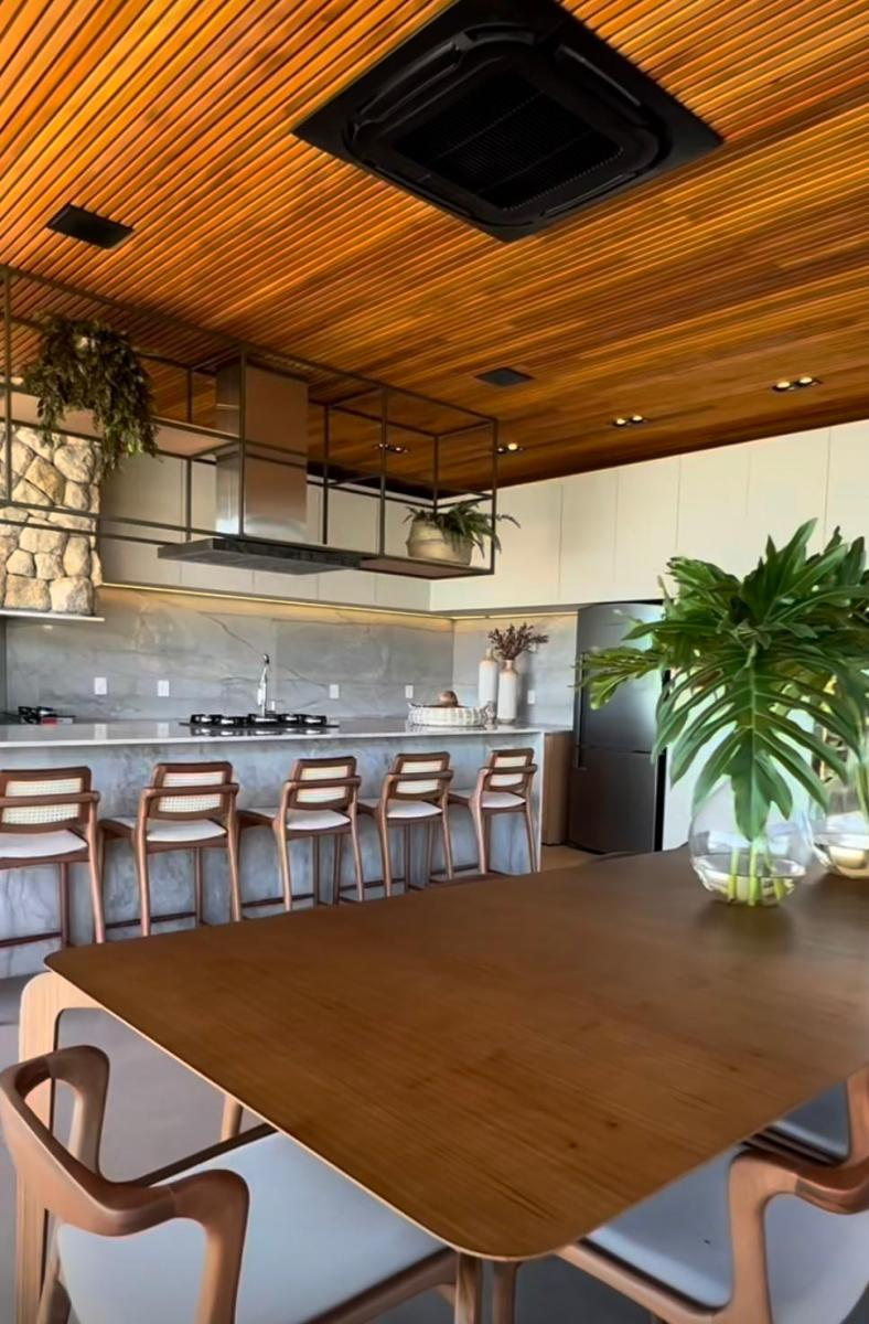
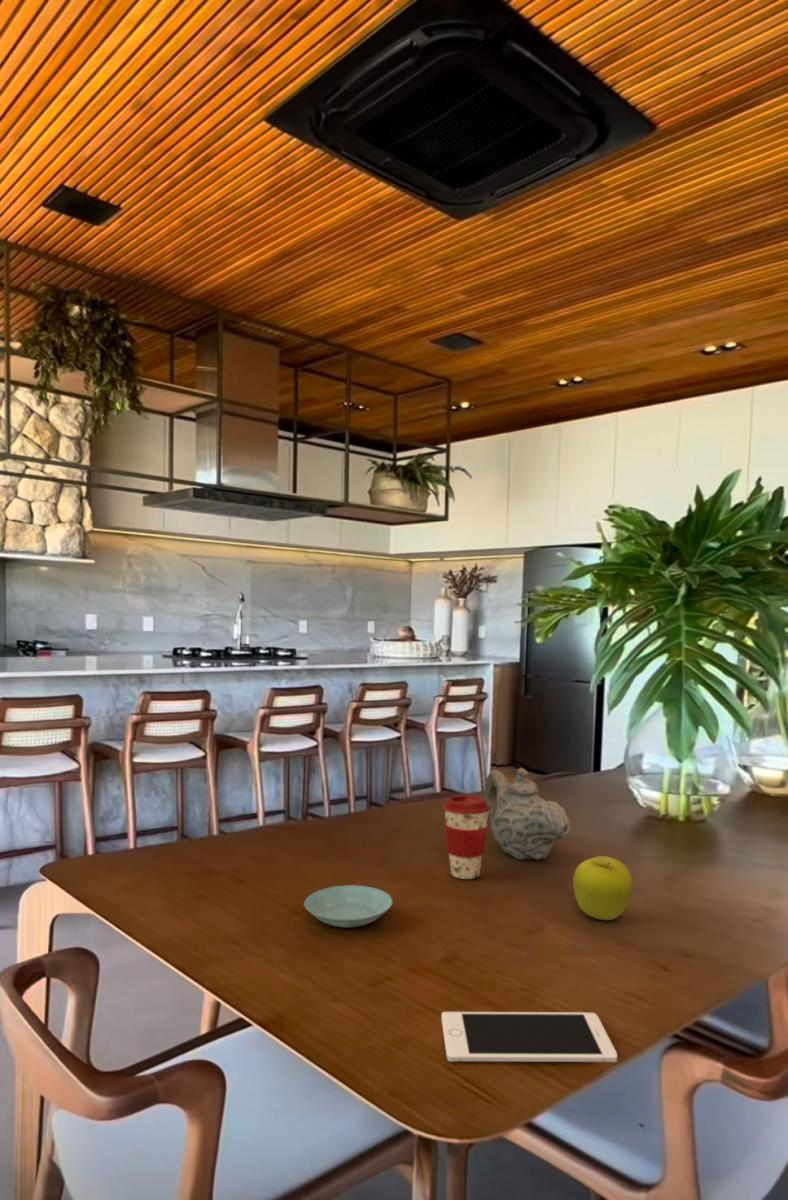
+ saucer (348, 909)
+ teapot (522, 811)
+ cell phone (525, 1036)
+ coffee cup (466, 836)
+ fruit (602, 888)
